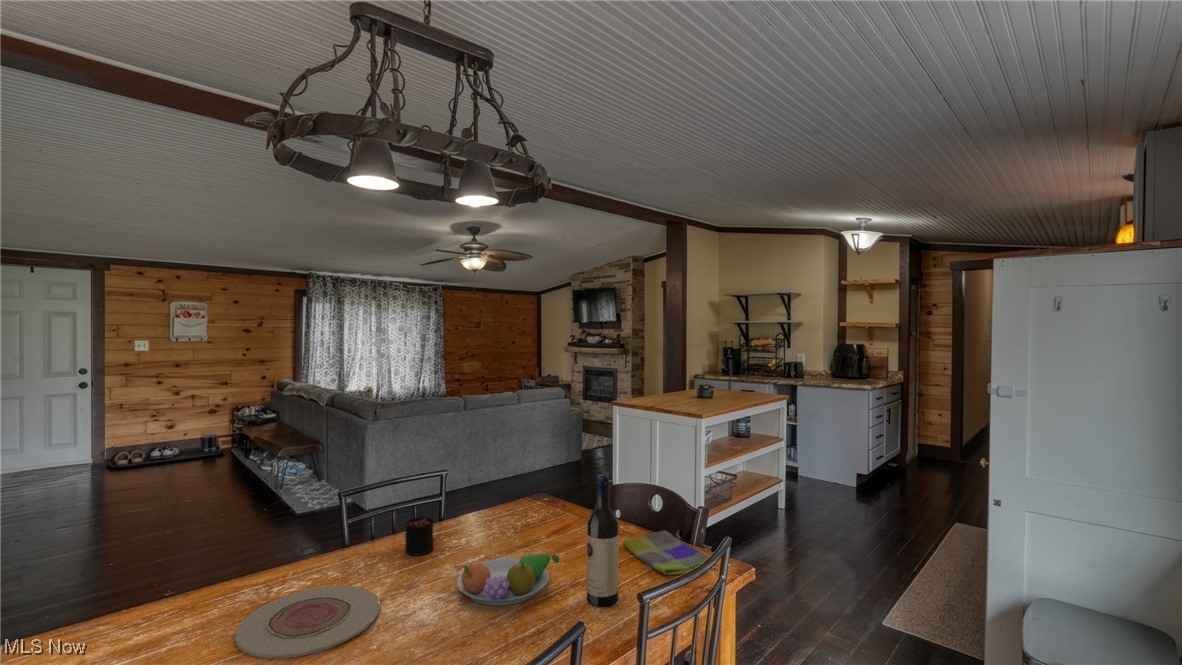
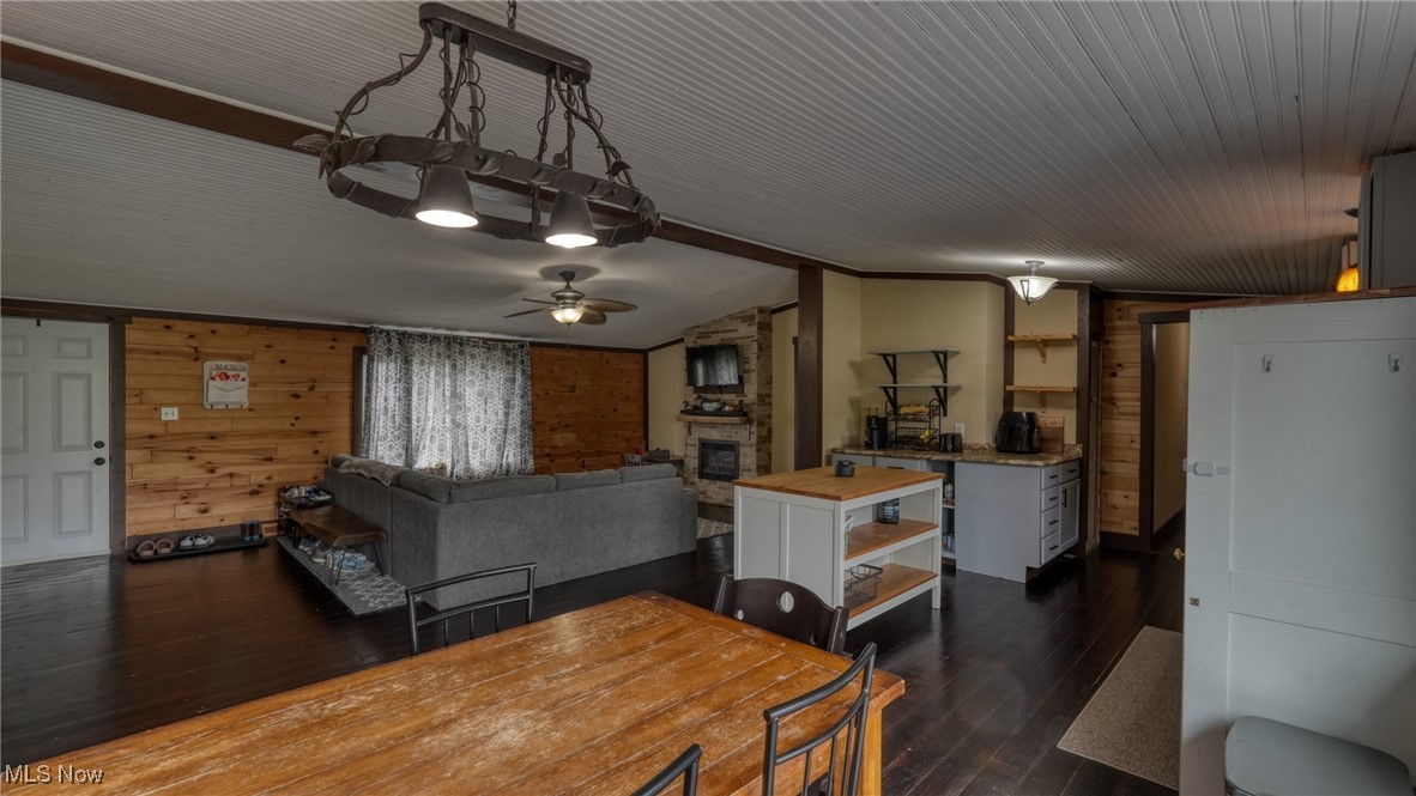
- wine bottle (602, 536)
- plate (311, 616)
- fruit bowl (507, 569)
- candle (419, 529)
- dish towel (665, 551)
